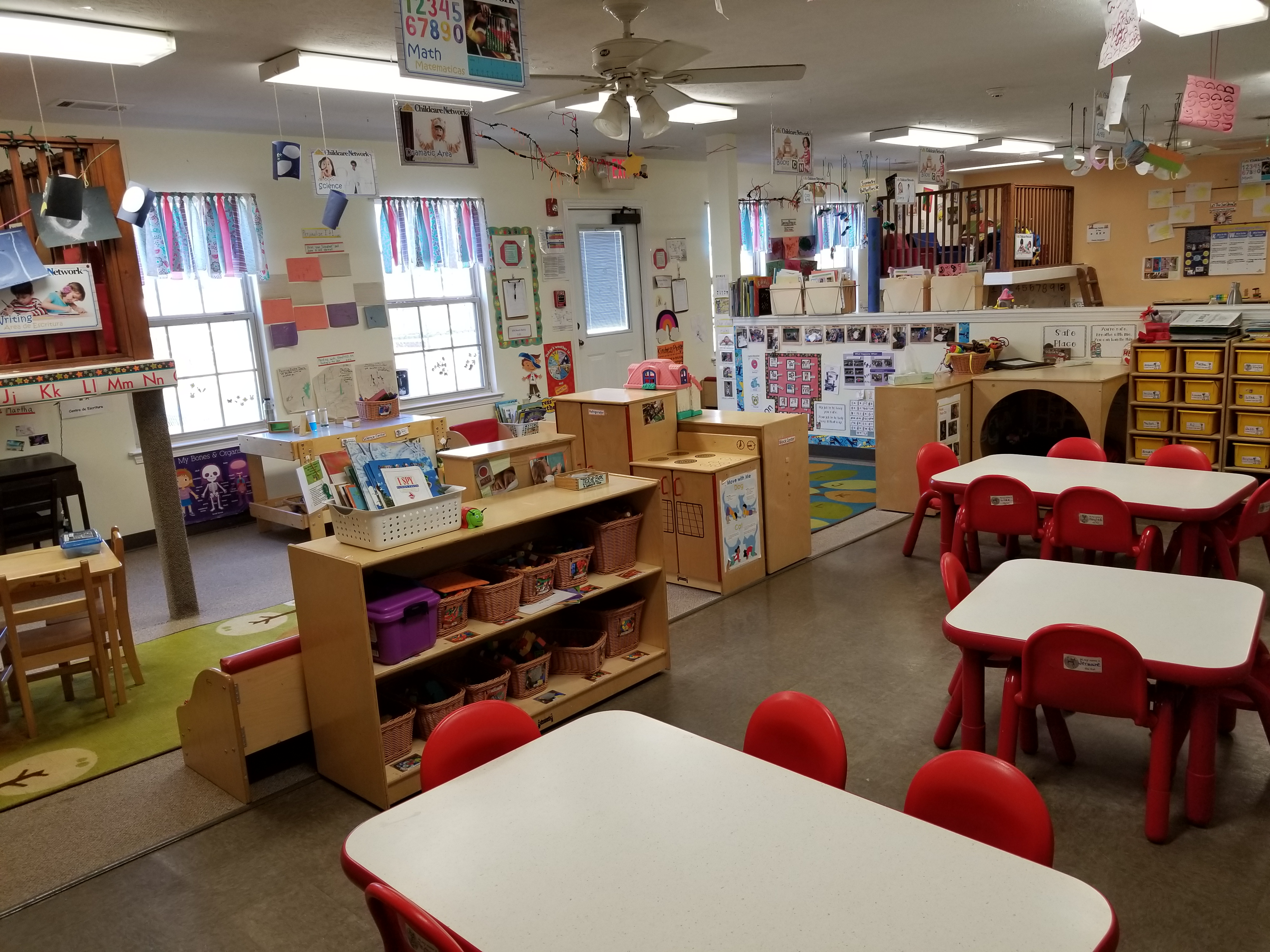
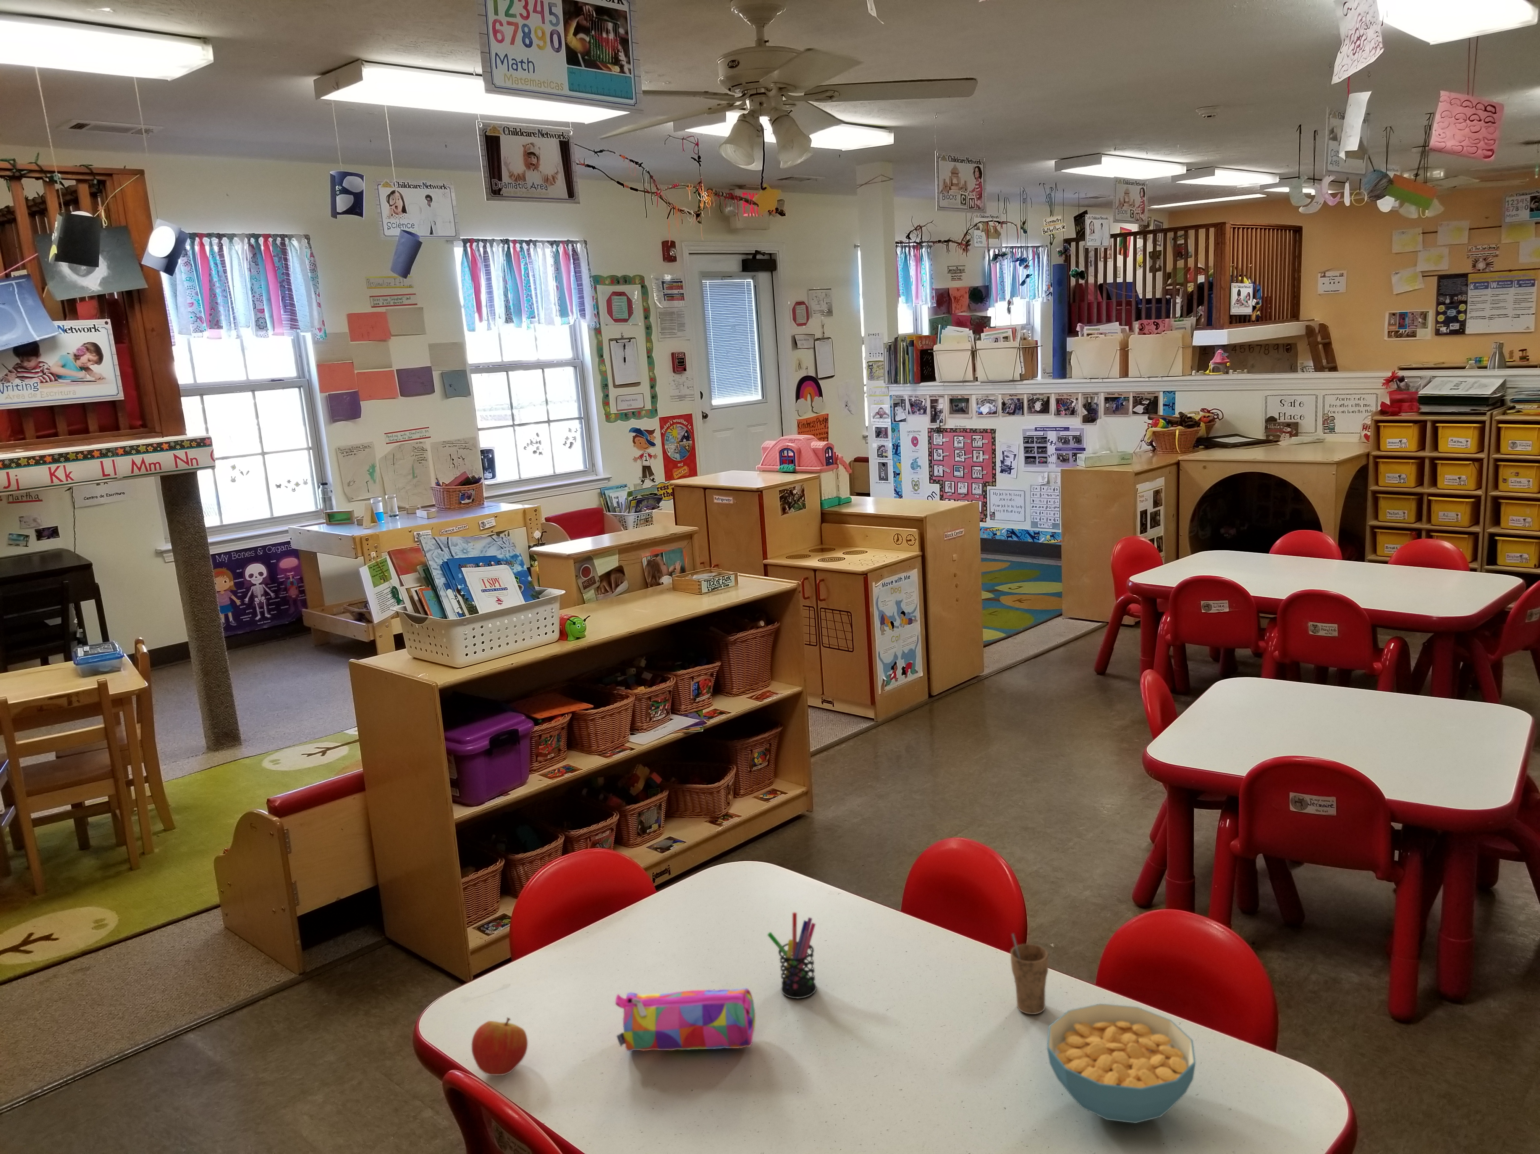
+ pencil case (686, 1019)
+ pen holder (792, 954)
+ cup (1029, 973)
+ cereal bowl (1120, 1075)
+ apple (500, 1045)
